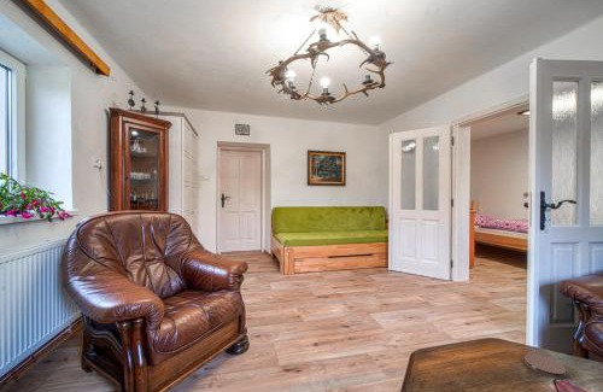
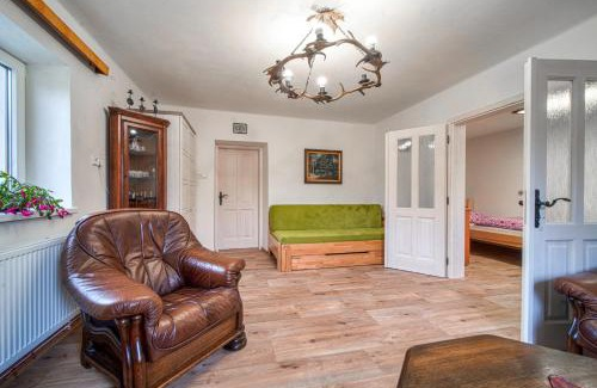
- coaster (544, 364)
